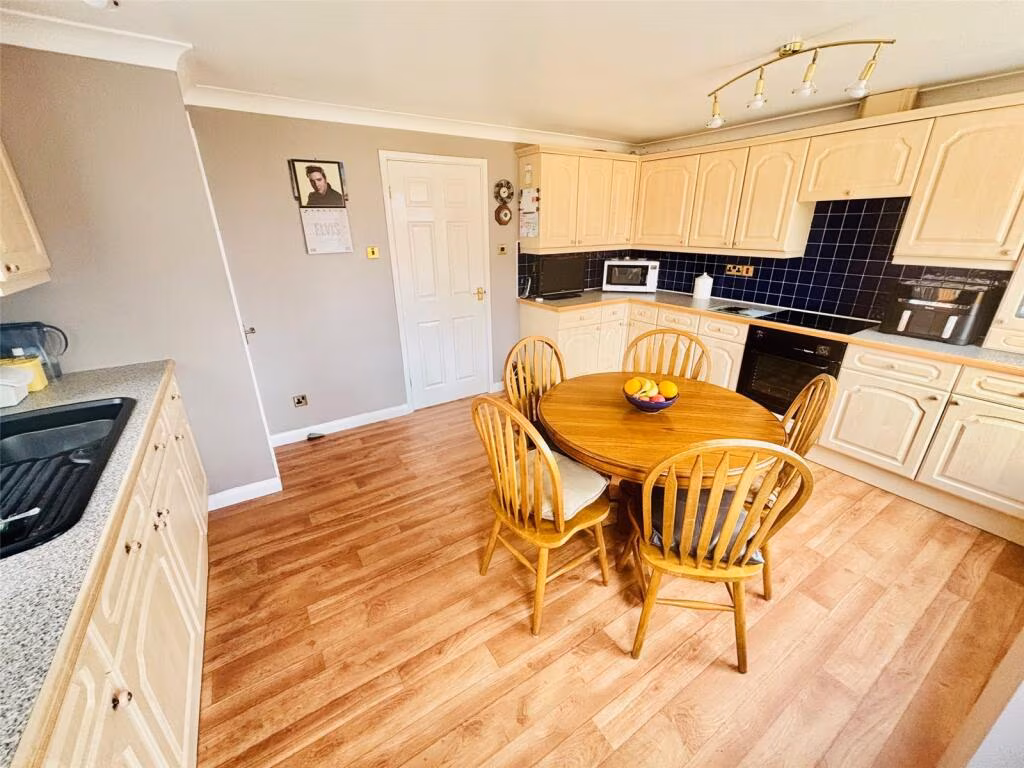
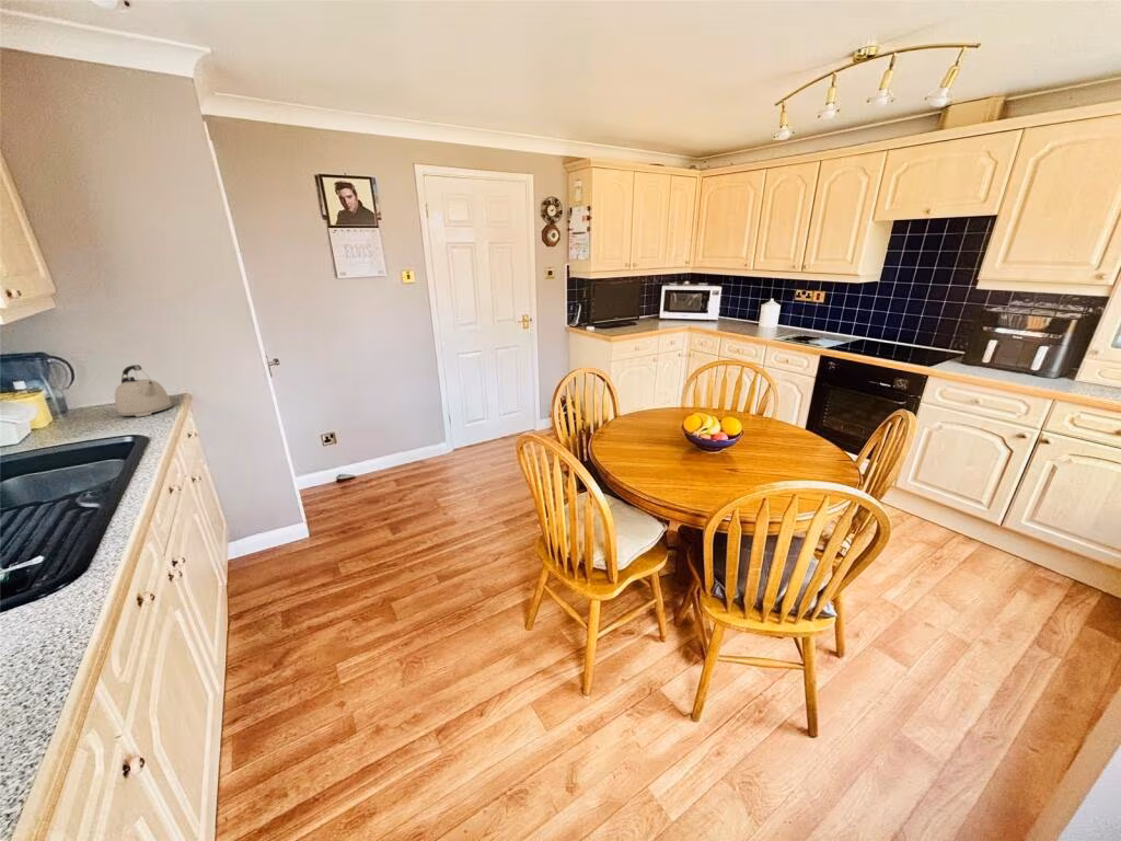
+ kettle (139, 388)
